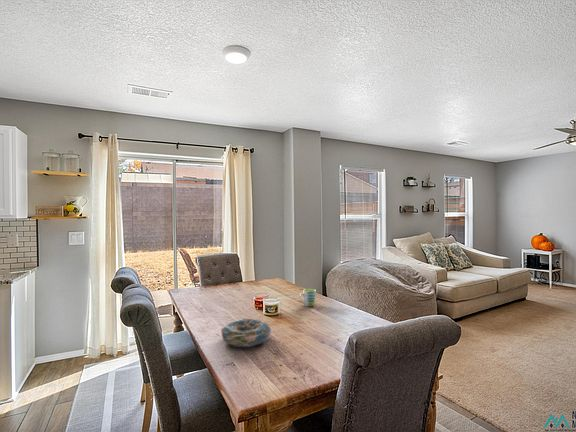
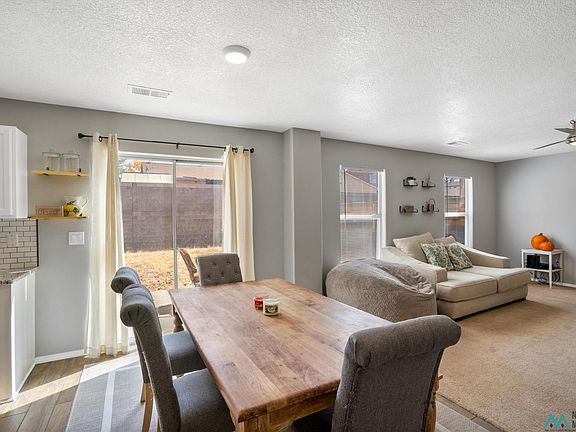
- decorative bowl (246, 332)
- mug (307, 297)
